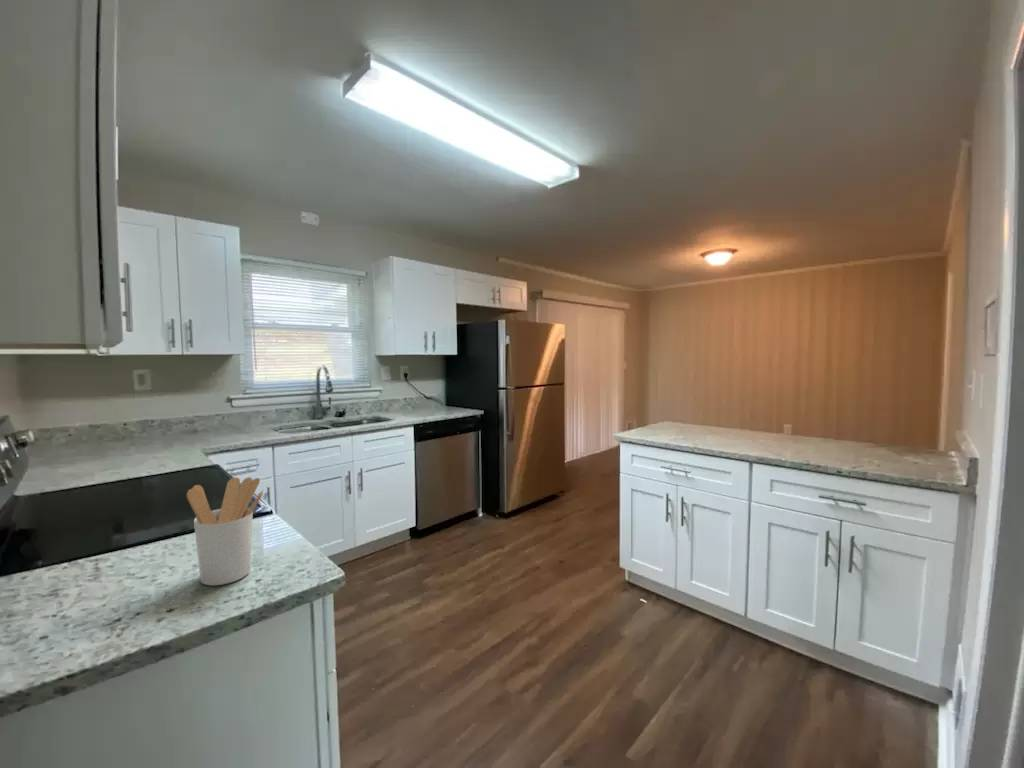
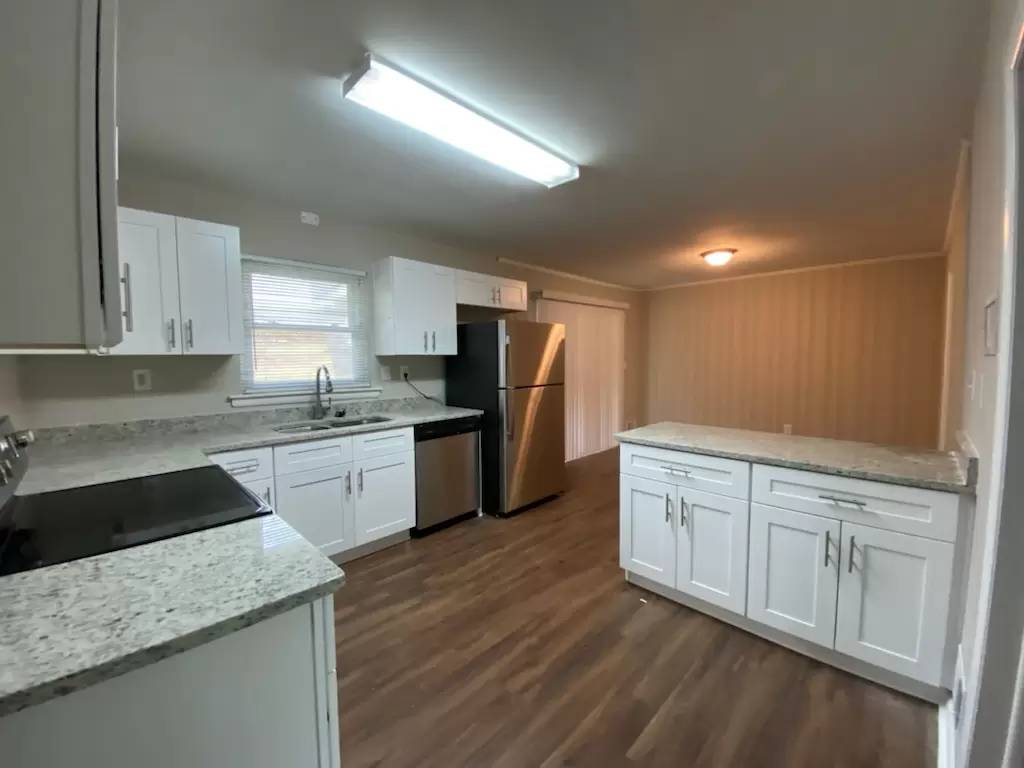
- utensil holder (231, 525)
